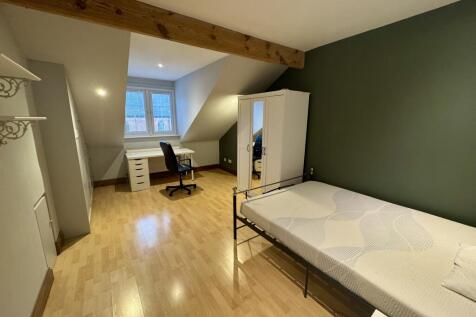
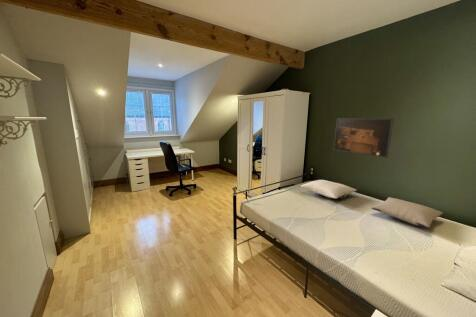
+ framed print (360, 136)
+ pillow (328, 189)
+ pillow (405, 210)
